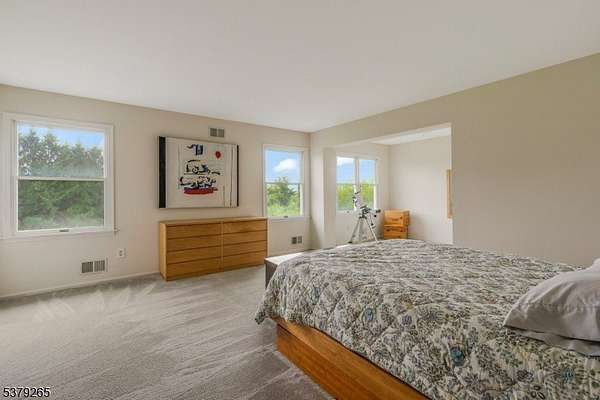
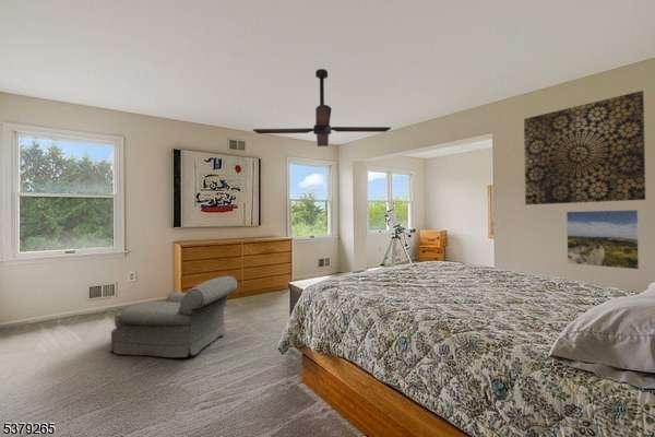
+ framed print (600, 238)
+ ceiling fan (321, 103)
+ armchair (175, 310)
+ wall art (577, 154)
